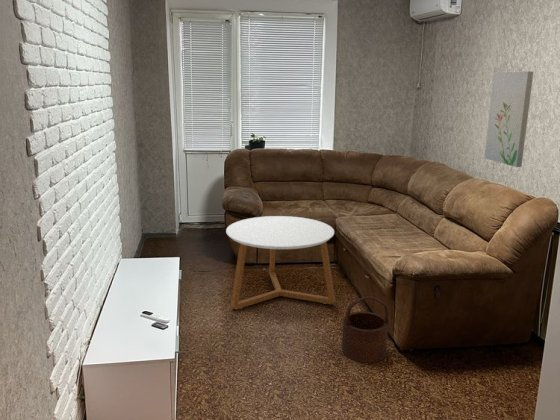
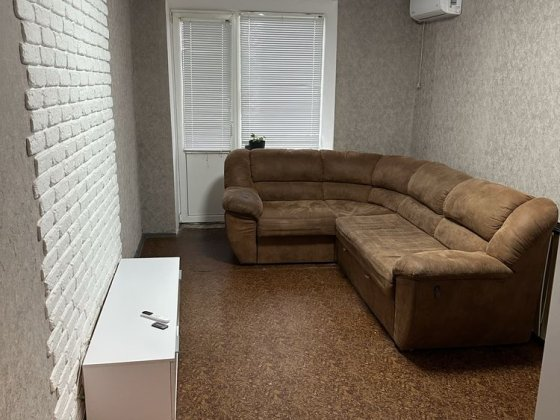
- wall art (507, 118)
- wooden bucket (365, 323)
- coffee table (274, 263)
